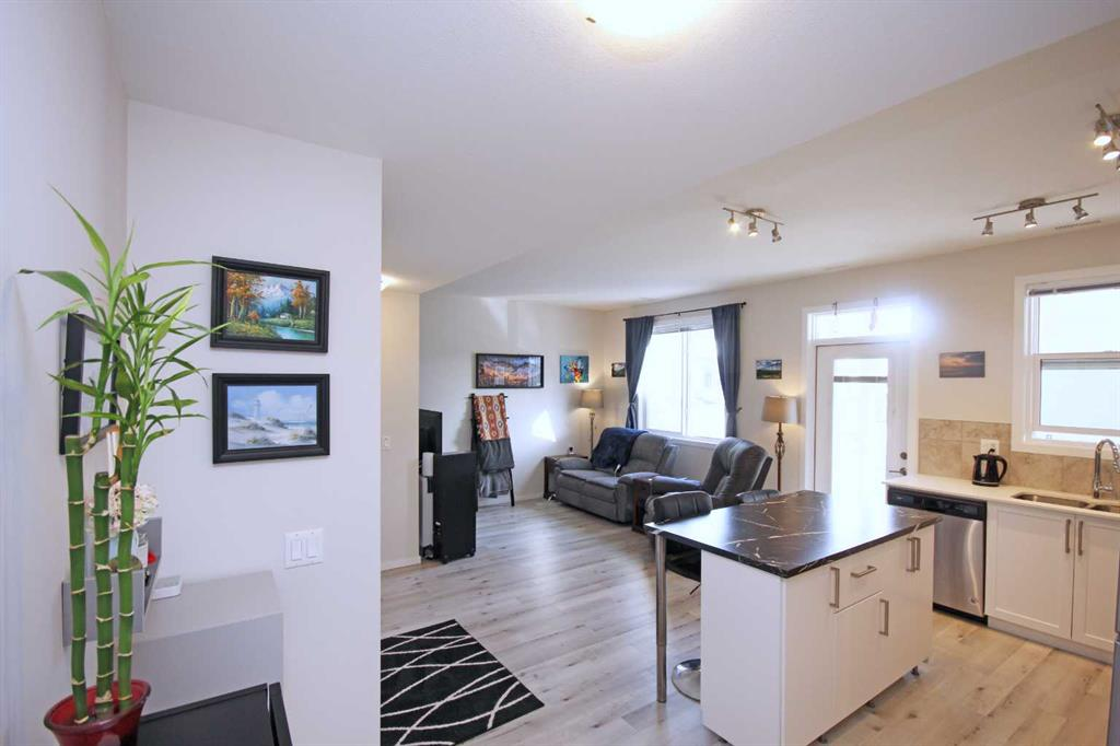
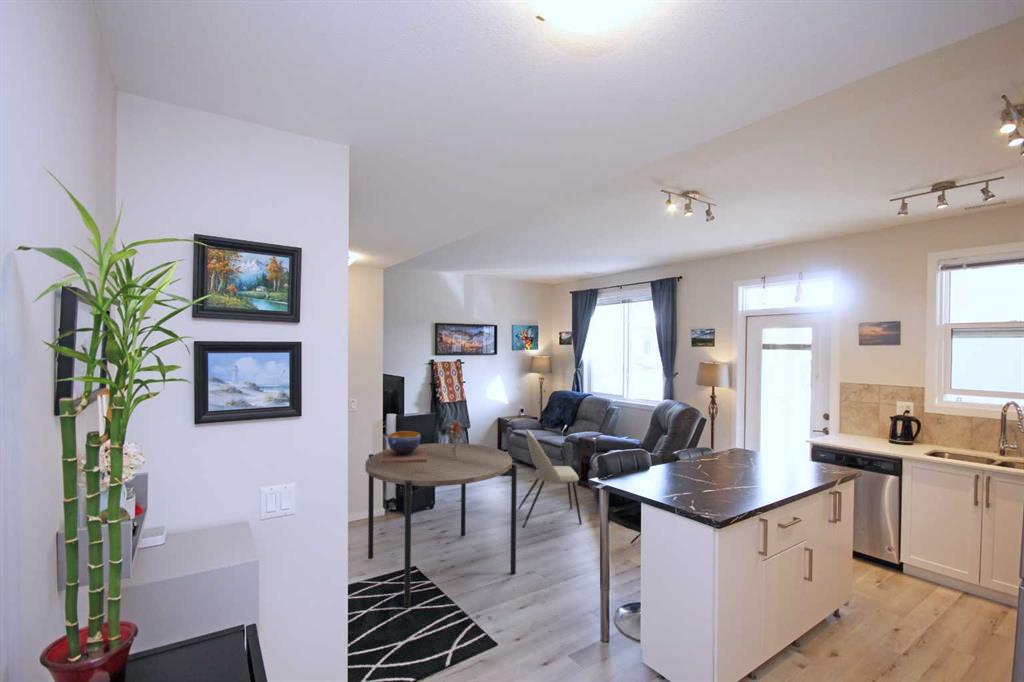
+ dining table (461, 512)
+ dining chair (548, 474)
+ decorative bowl (404, 445)
+ bouquet (454, 440)
